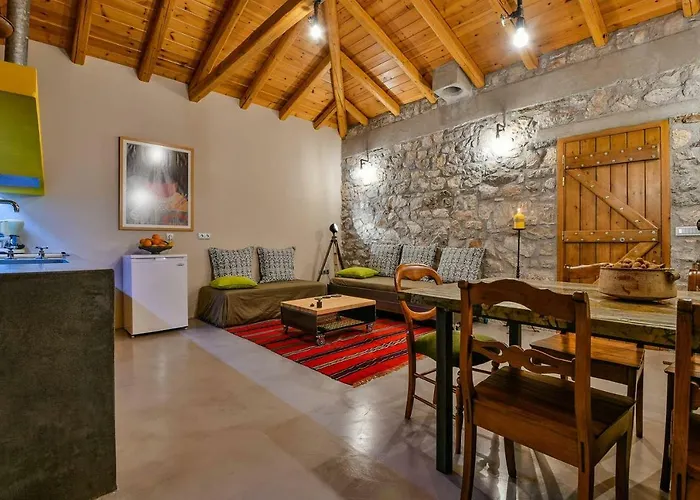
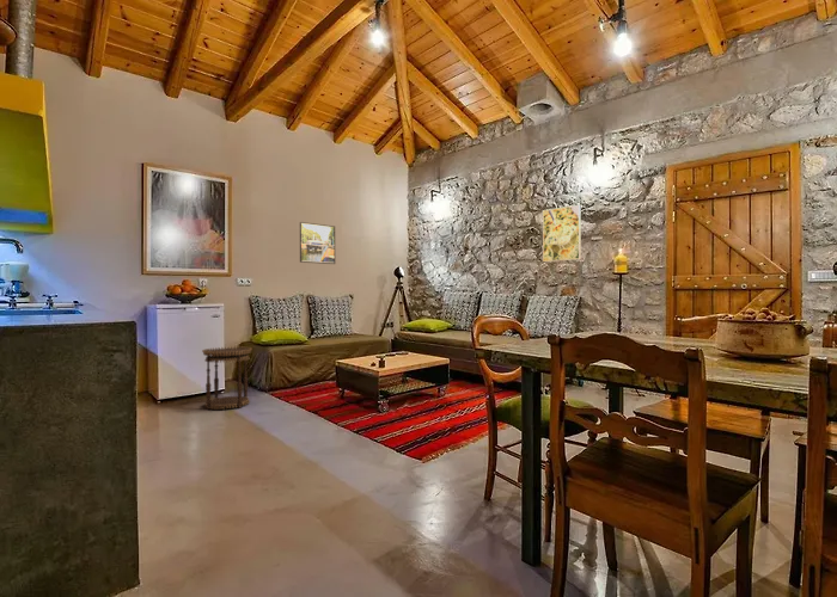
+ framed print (317, 244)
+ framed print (561, 234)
+ side table (218, 378)
